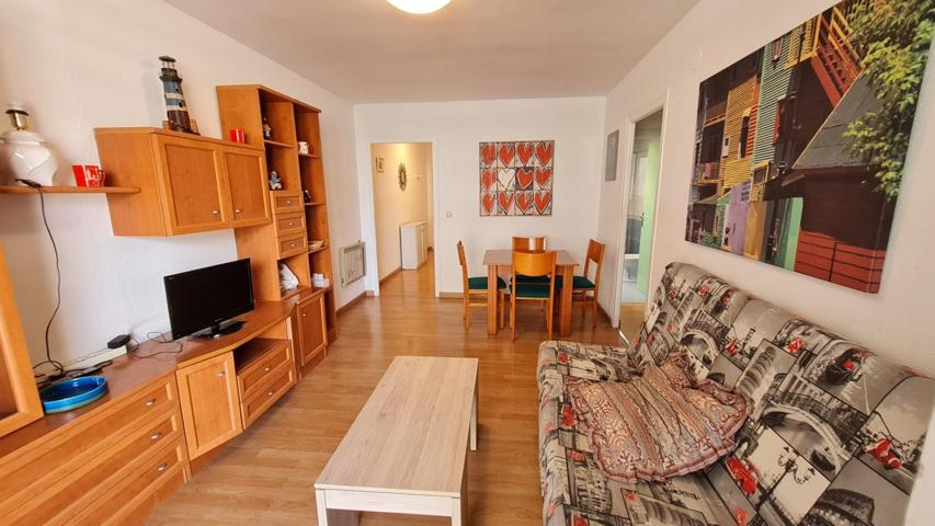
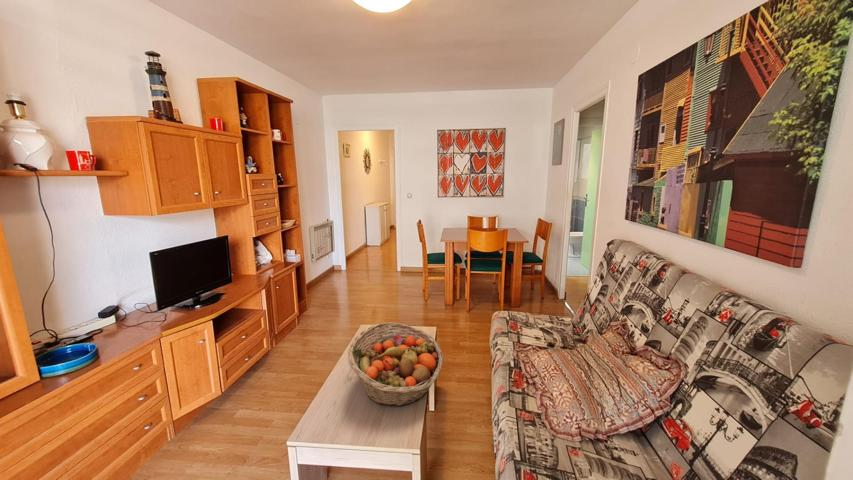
+ fruit basket (397, 360)
